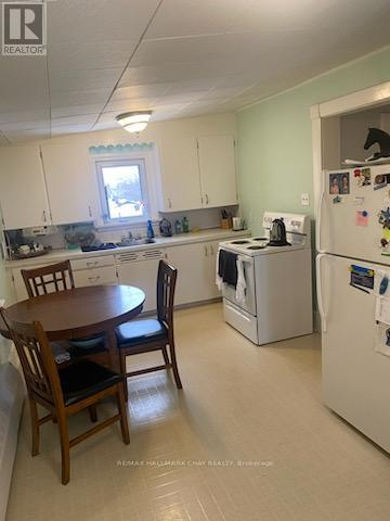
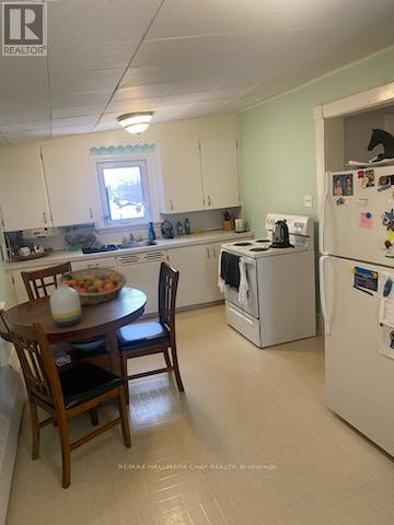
+ vase (65, 304)
+ fruit basket (92, 284)
